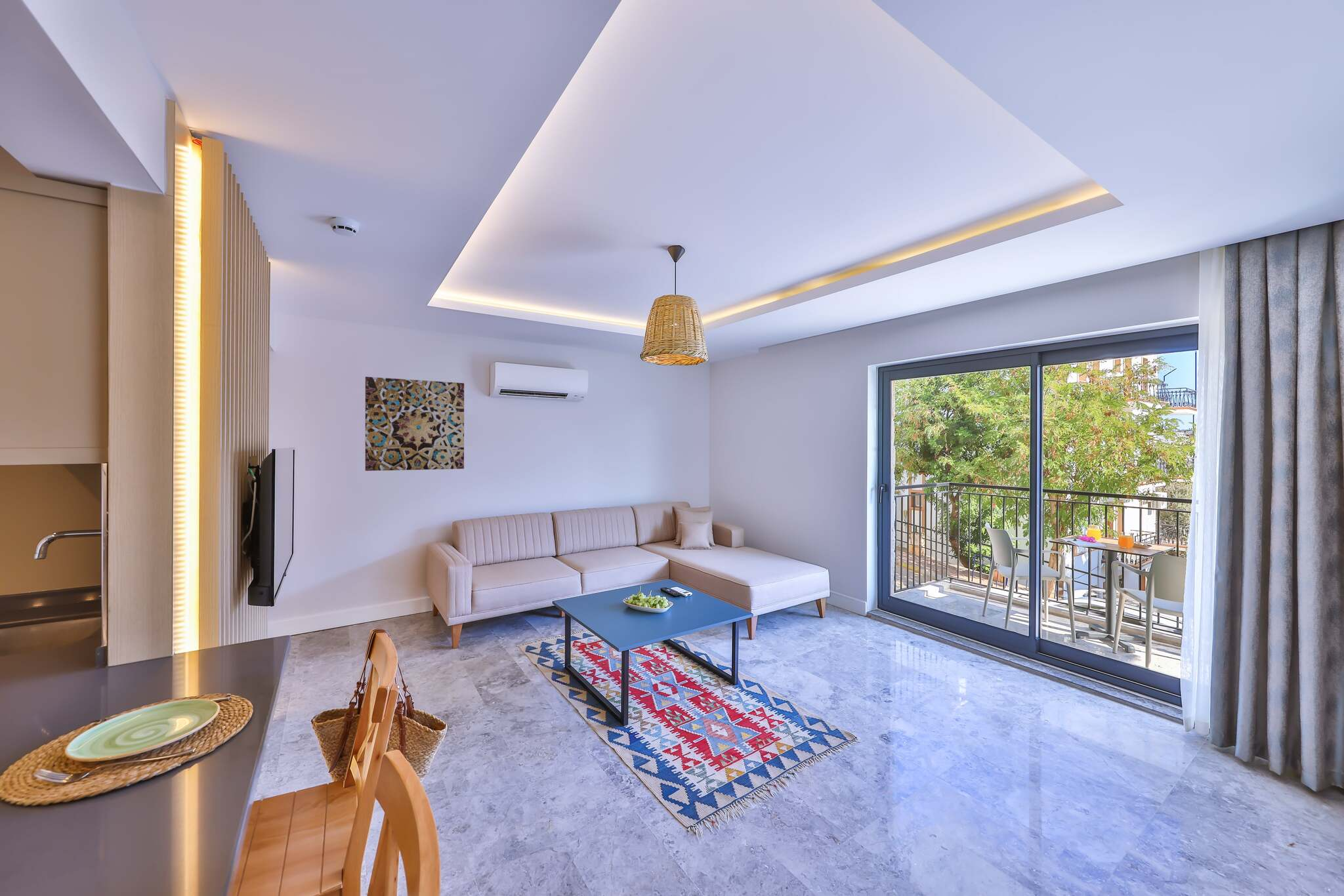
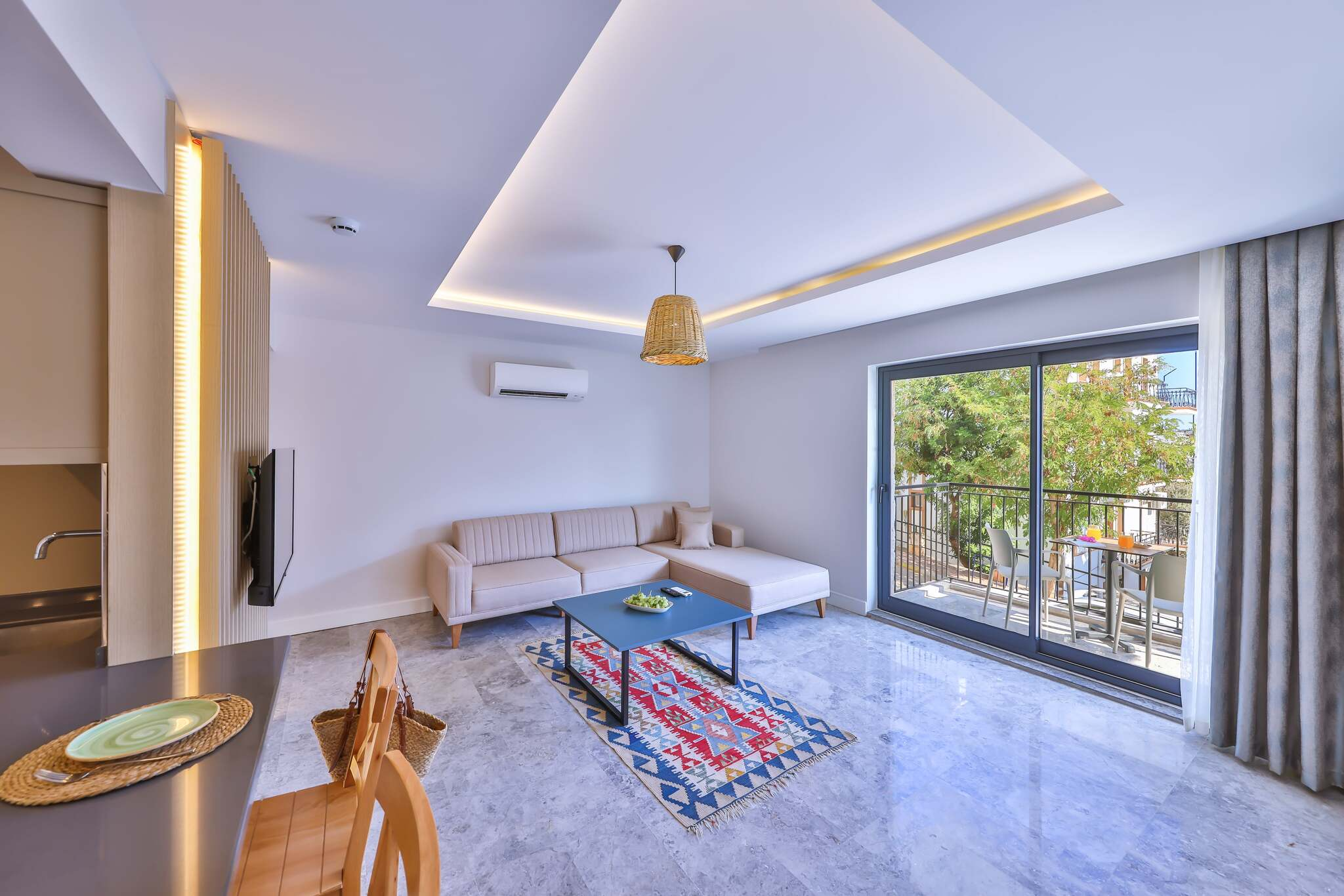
- wall art (417, 424)
